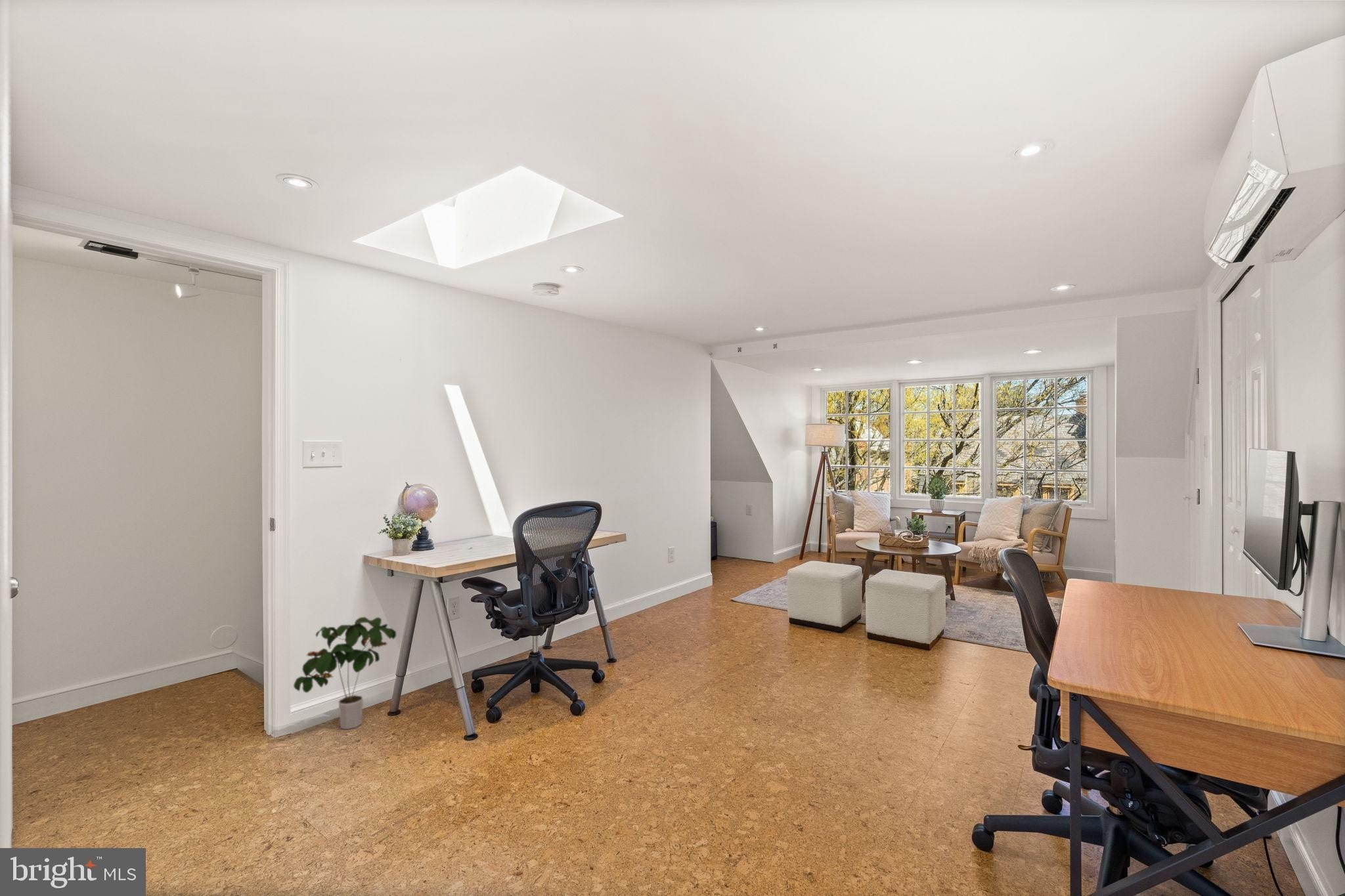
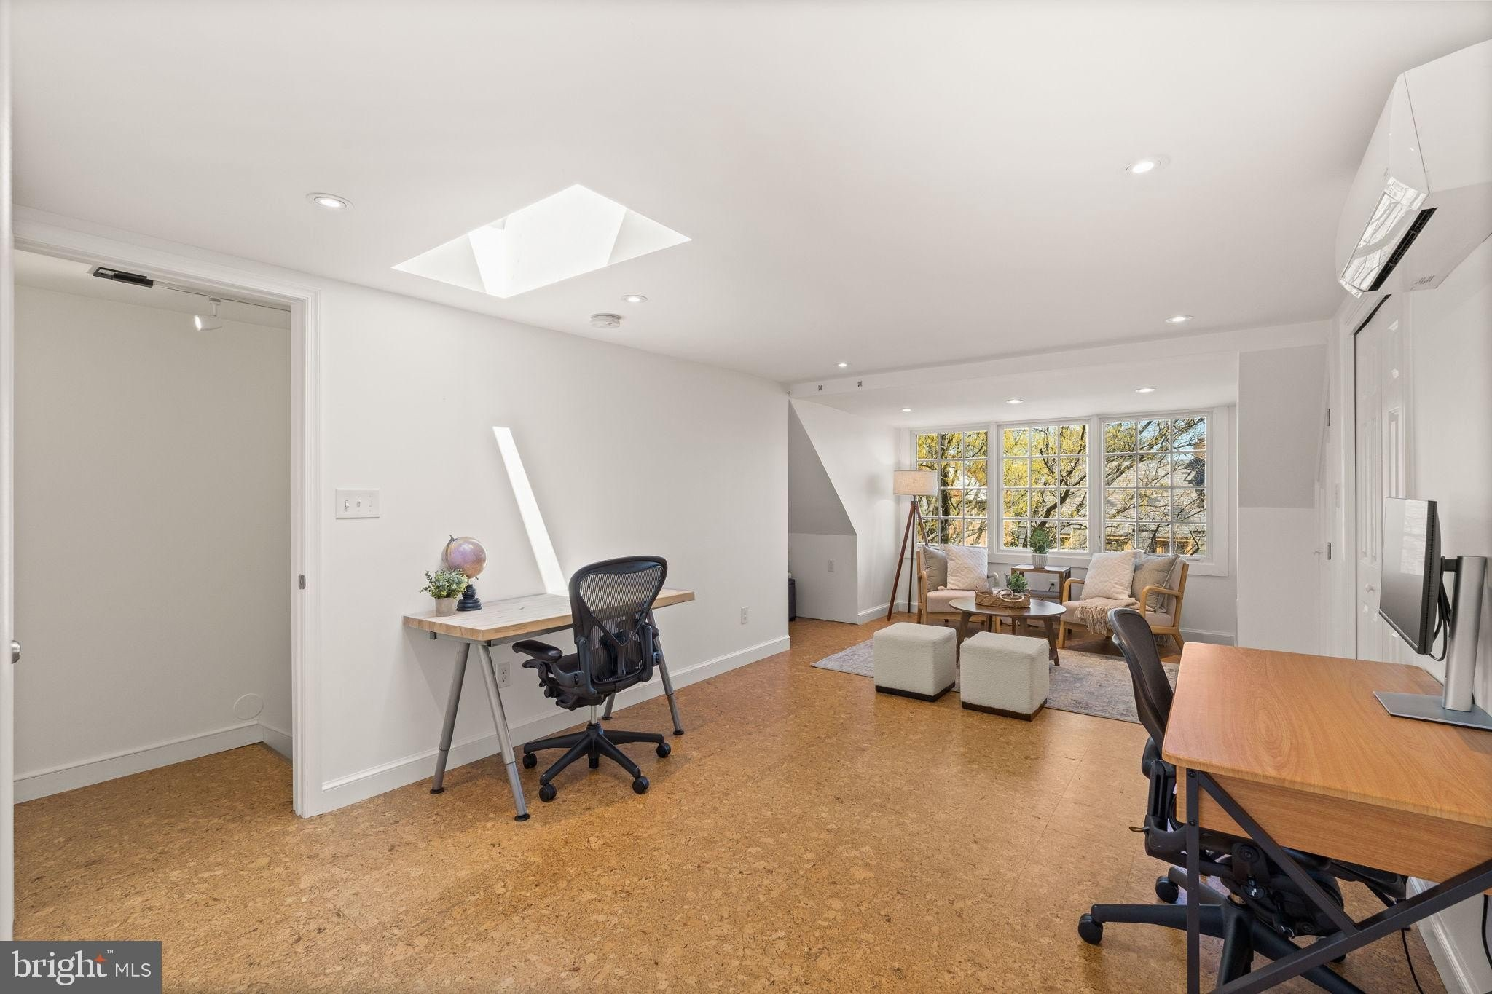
- potted plant (348, 672)
